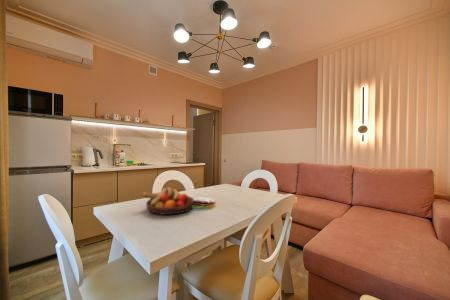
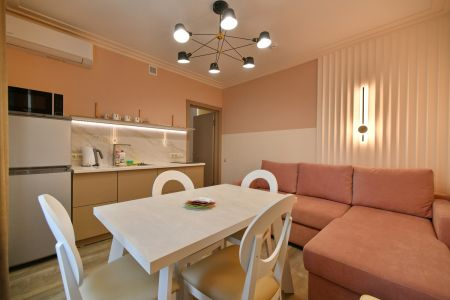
- fruit bowl (170, 198)
